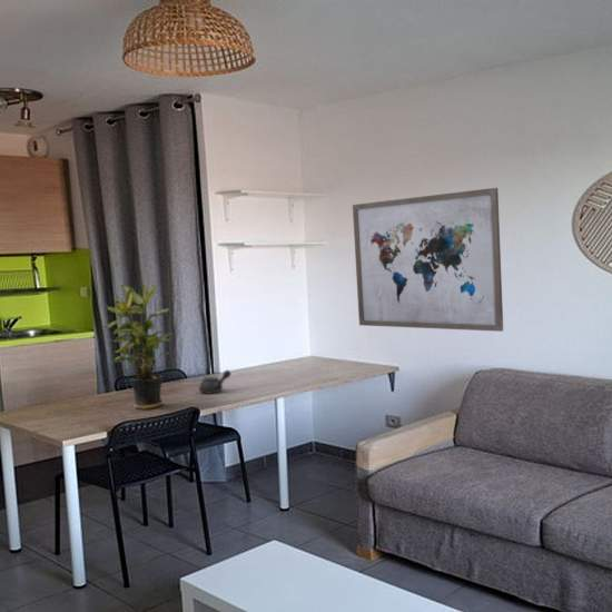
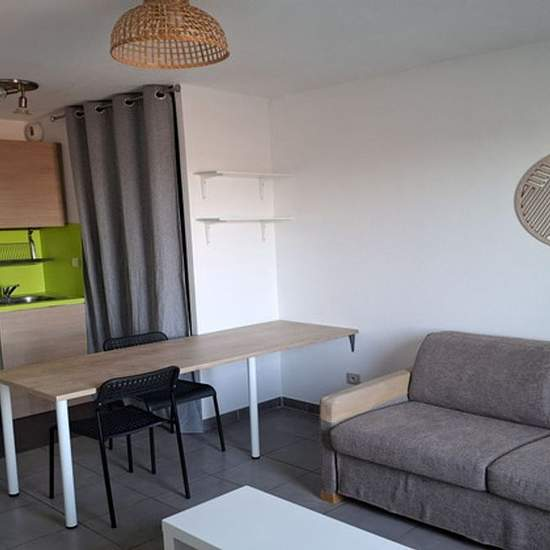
- teapot (216, 382)
- potted plant (138, 346)
- wall art (422, 263)
